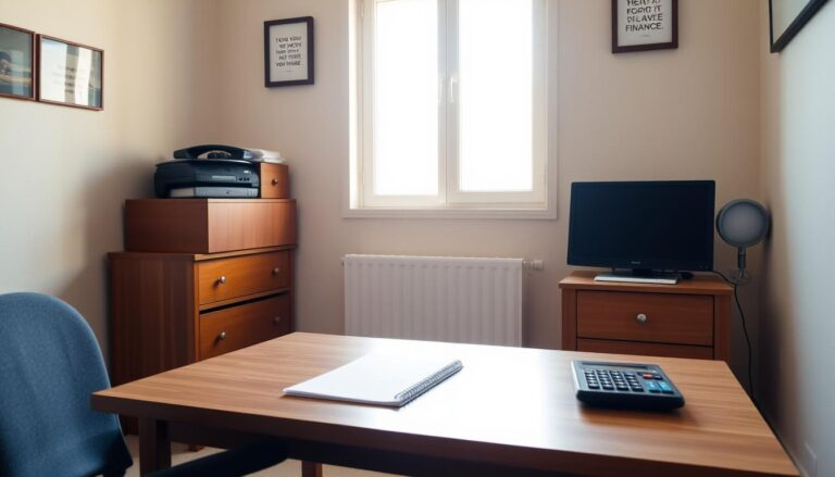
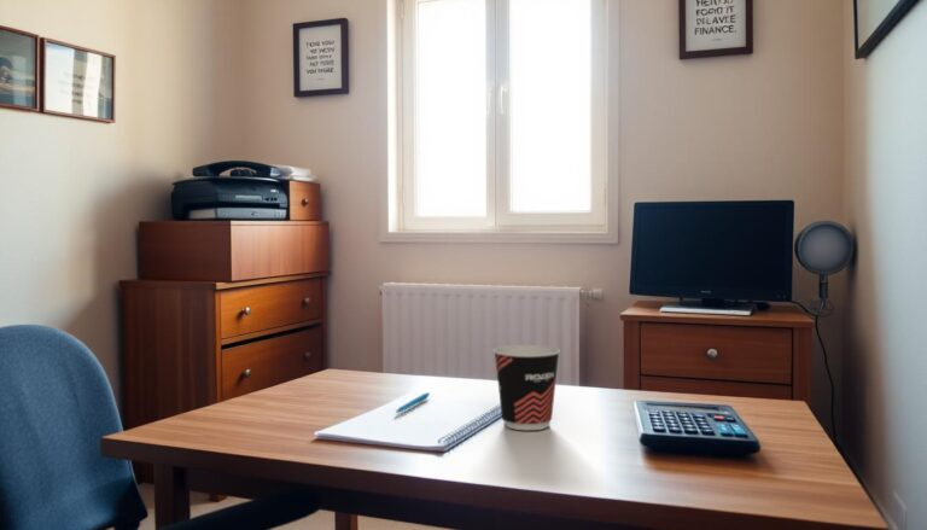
+ pen (413, 402)
+ cup (526, 386)
